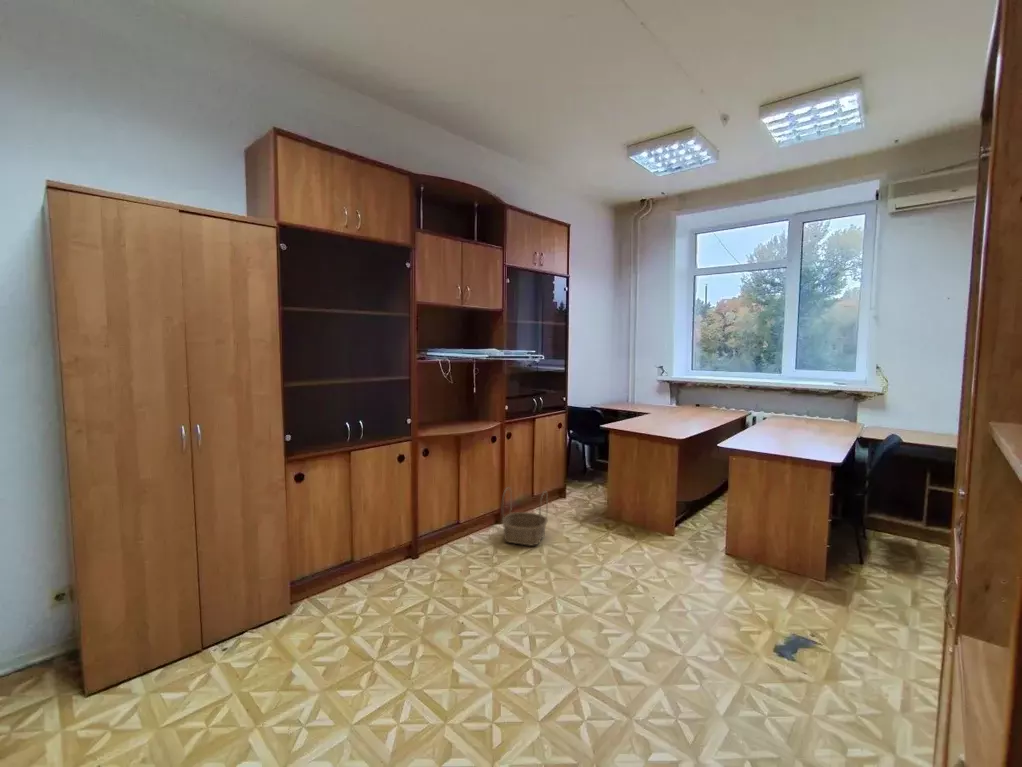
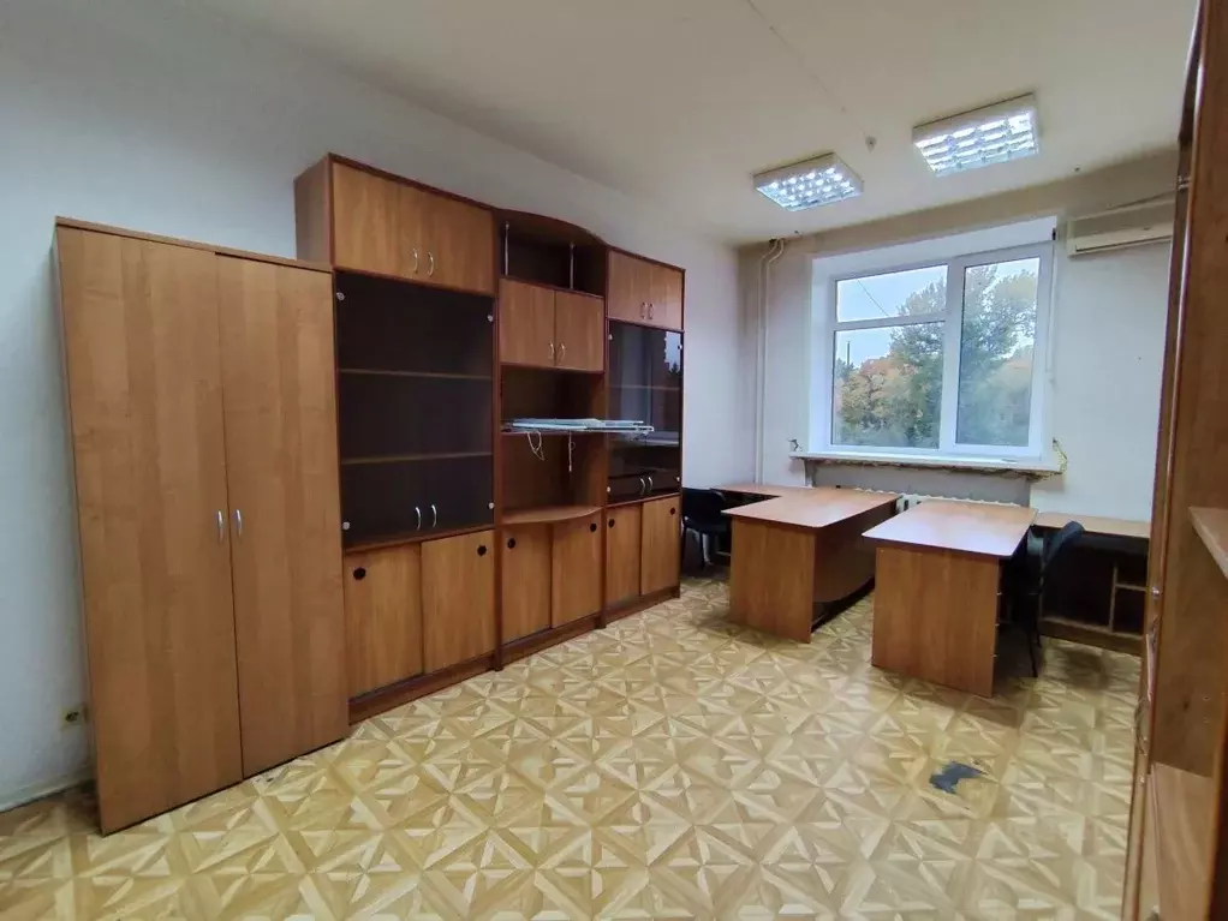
- basket (524, 514)
